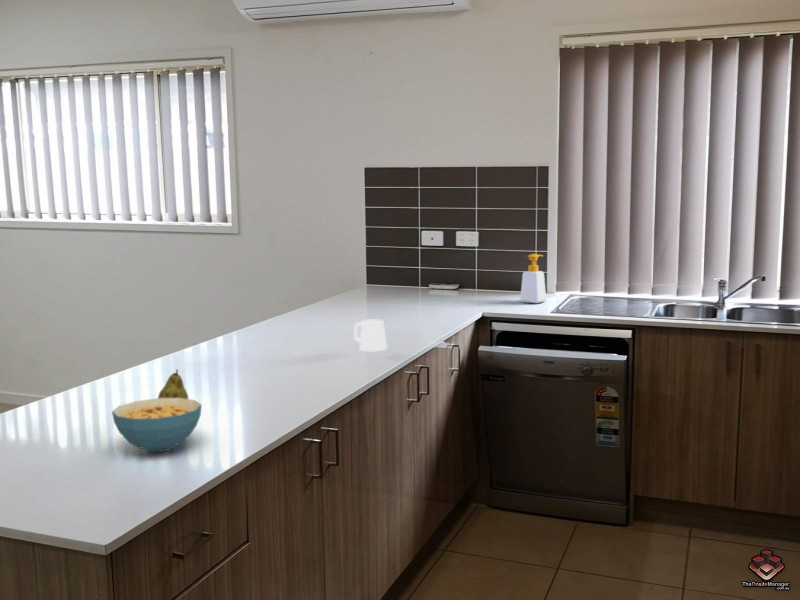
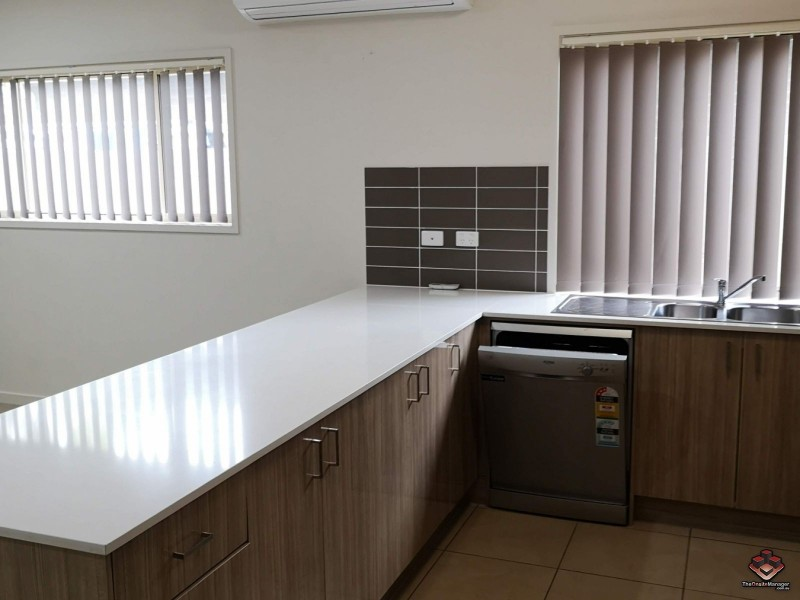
- cereal bowl (158, 428)
- soap bottle (535, 277)
- mug (370, 334)
- fruit (172, 391)
